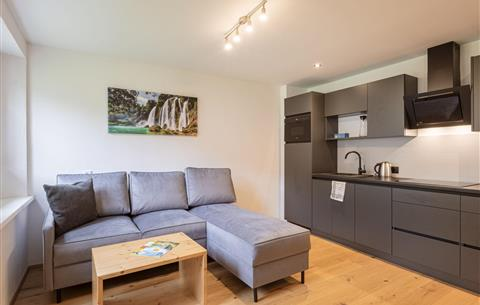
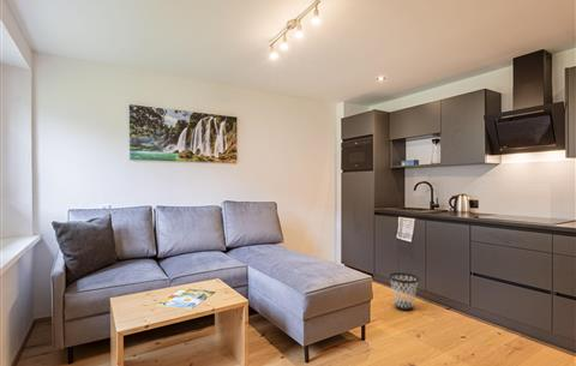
+ wastebasket (402, 292)
